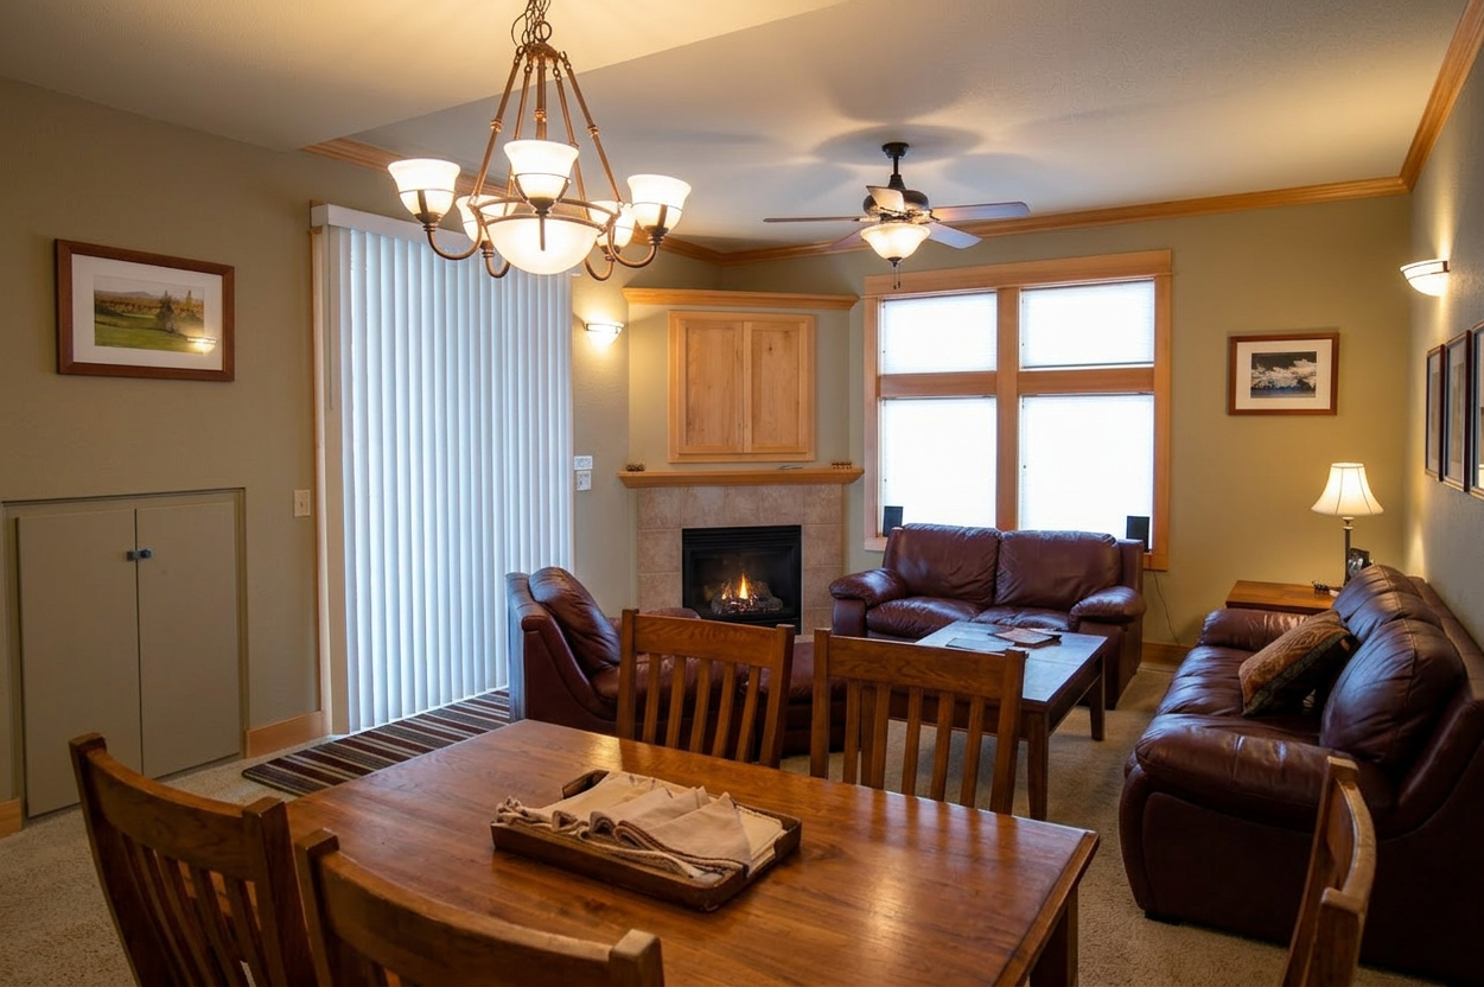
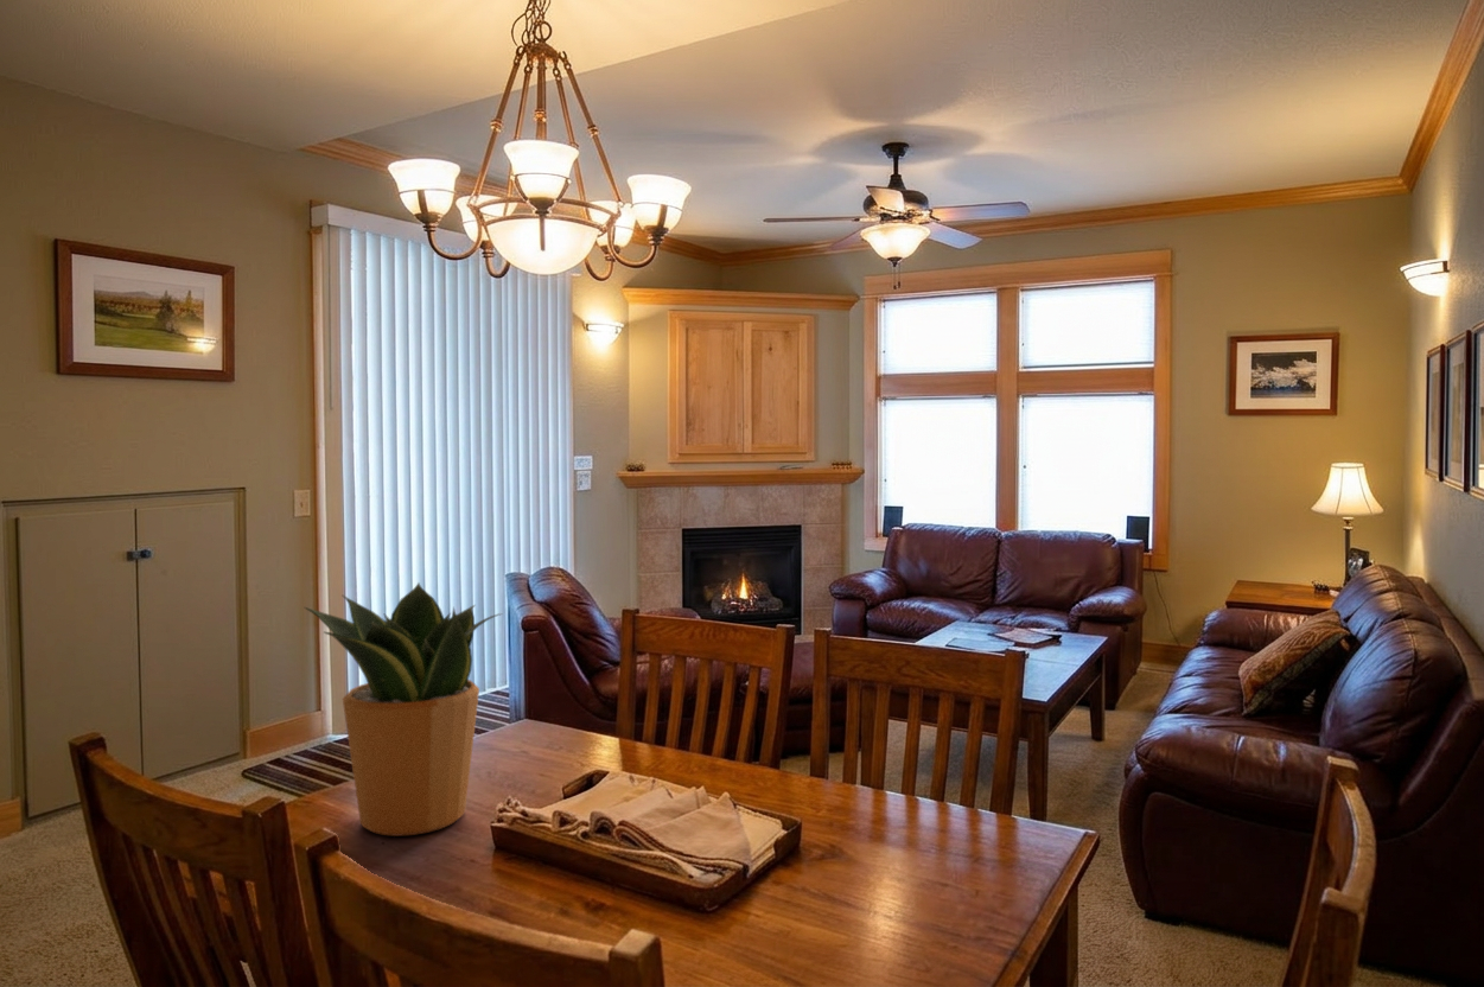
+ potted plant (399, 707)
